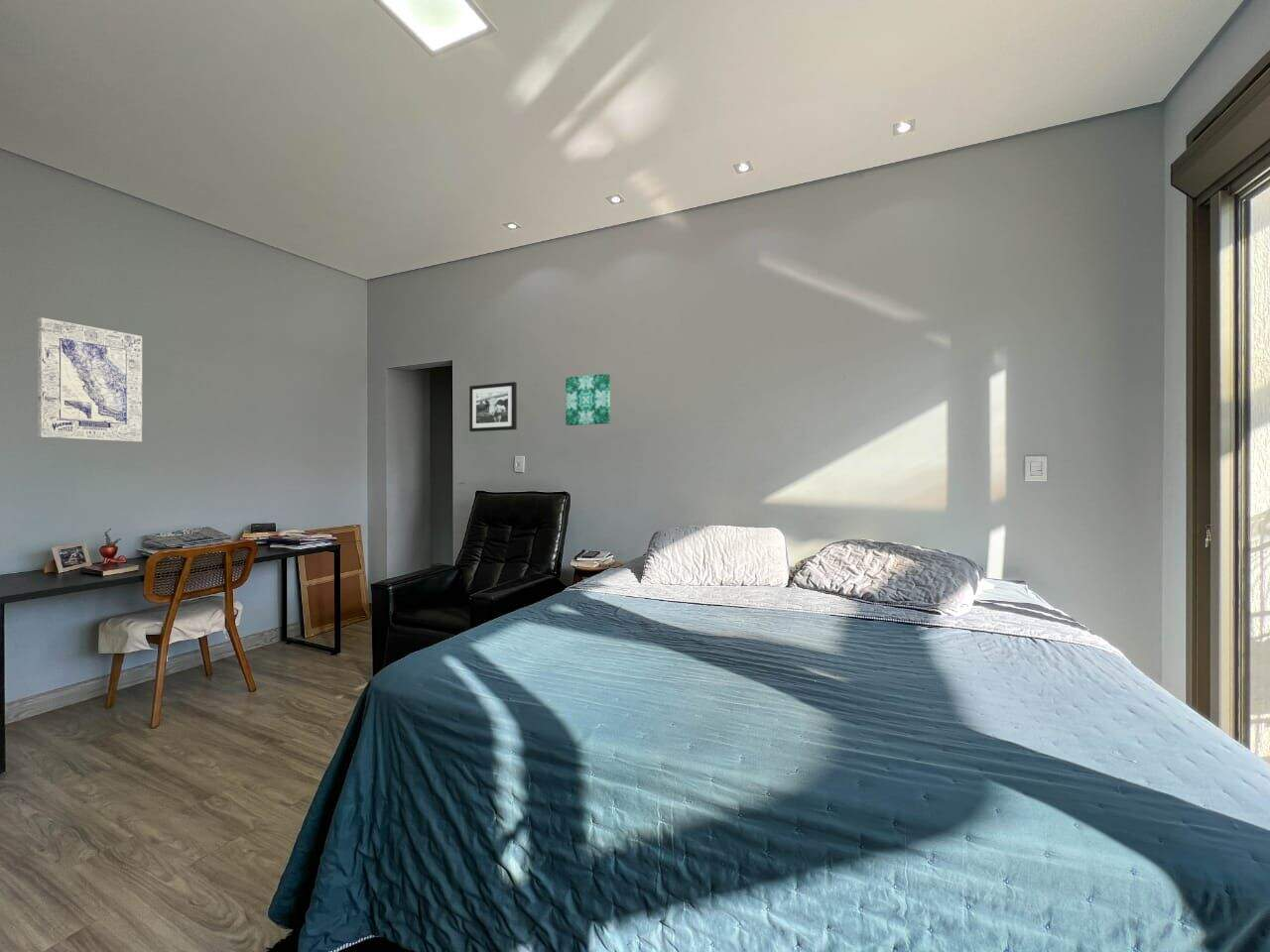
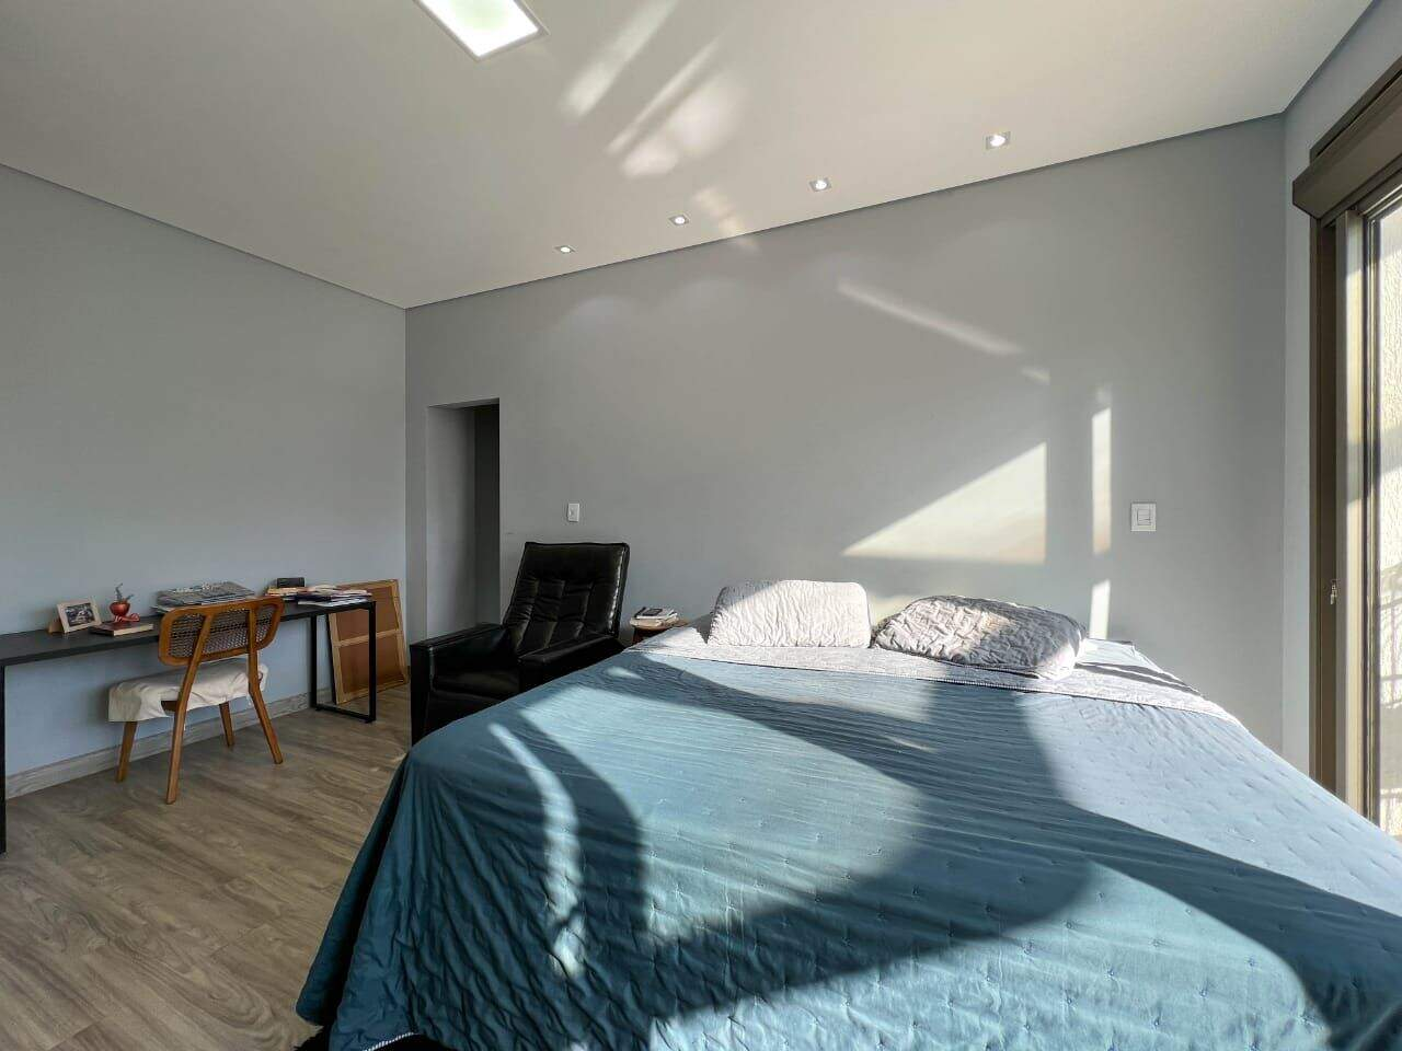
- wall art (587, 400)
- picture frame (492, 407)
- wall art (92, 384)
